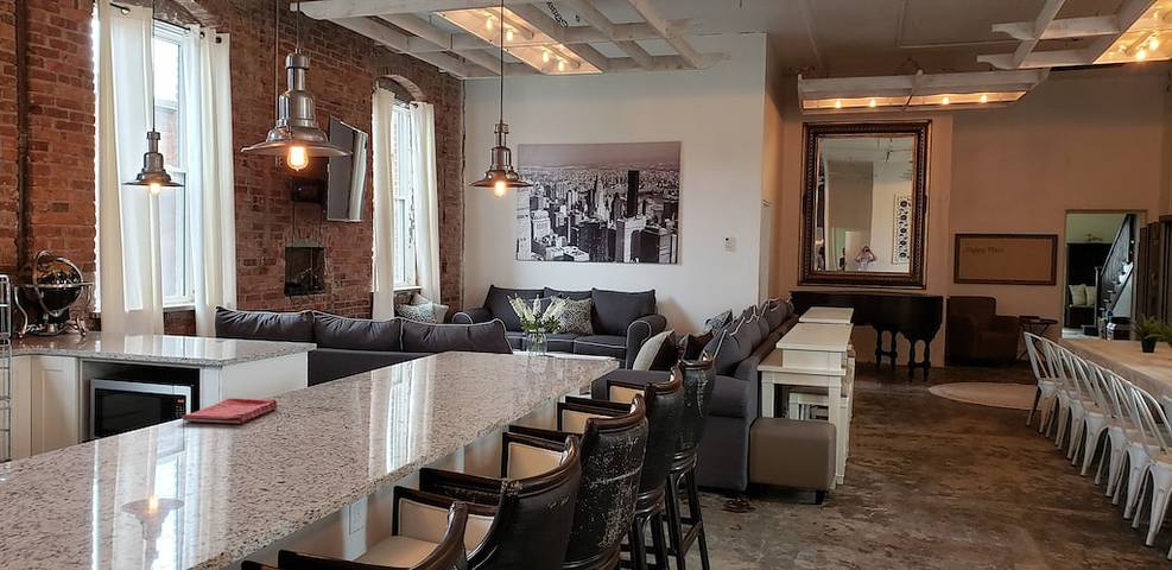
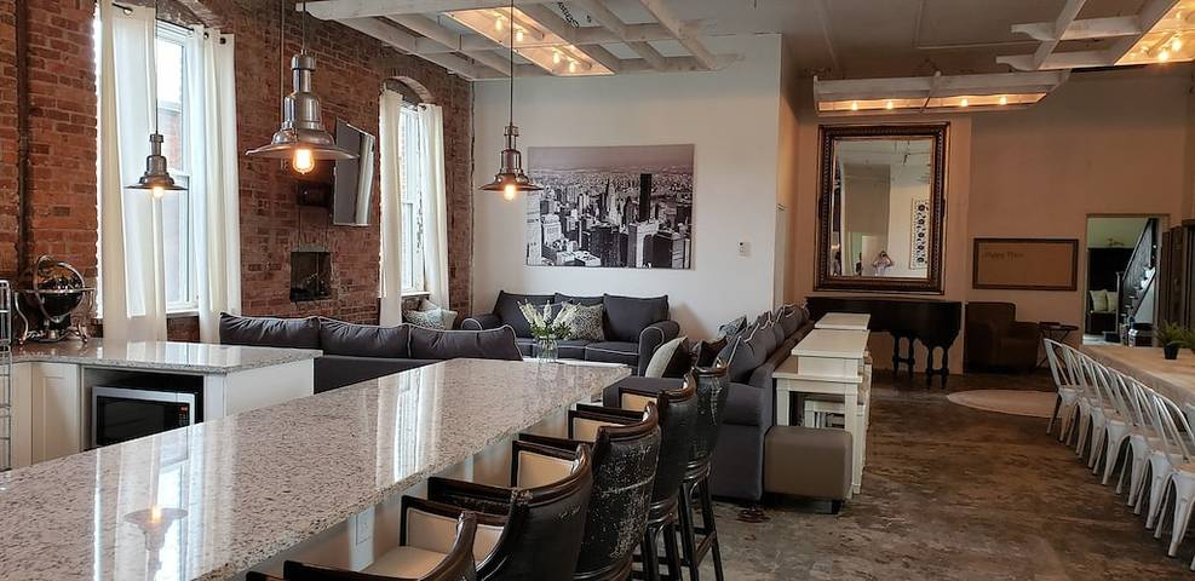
- dish towel (232, 410)
